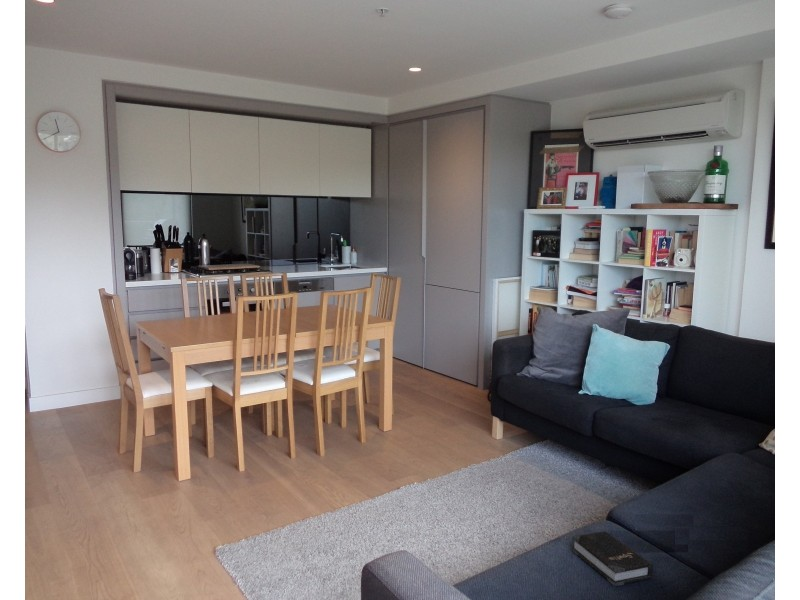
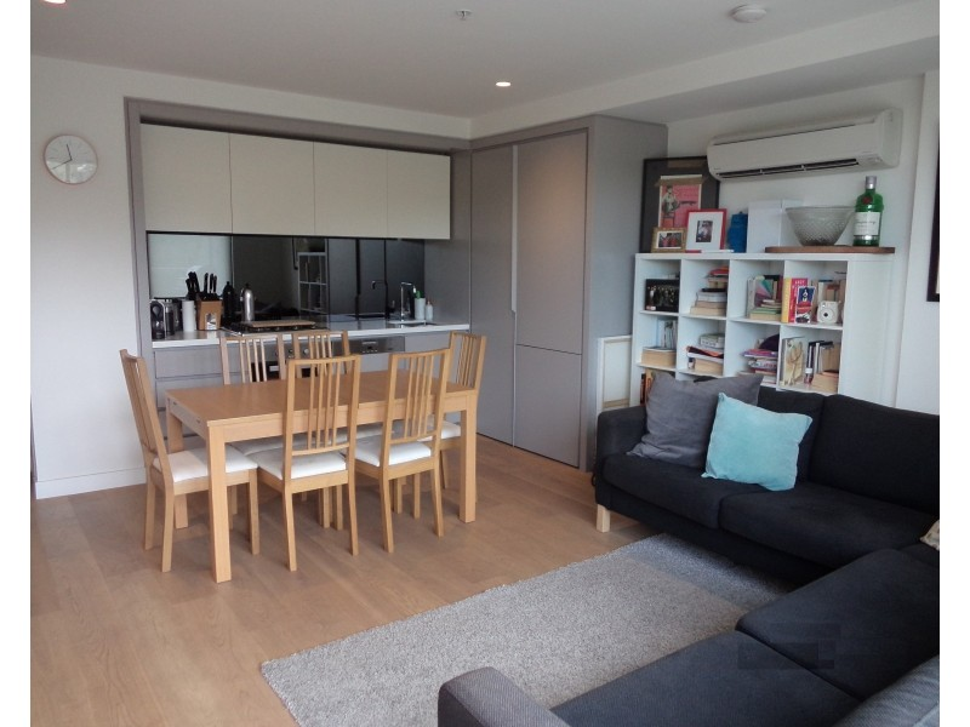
- hardback book (610, 556)
